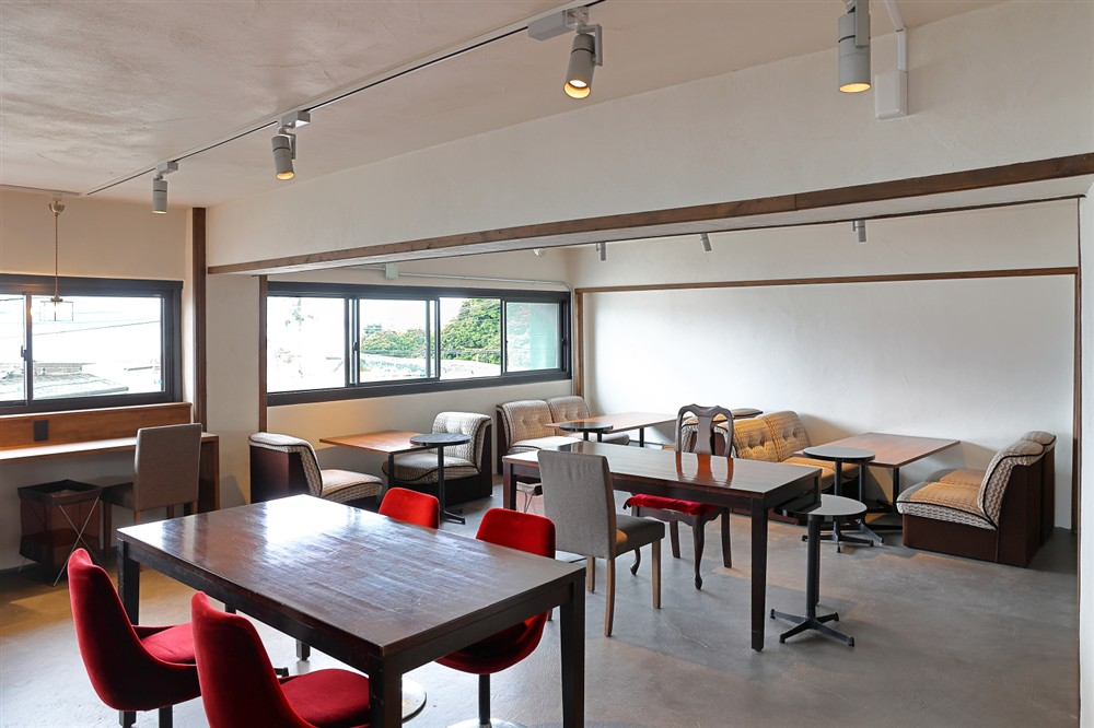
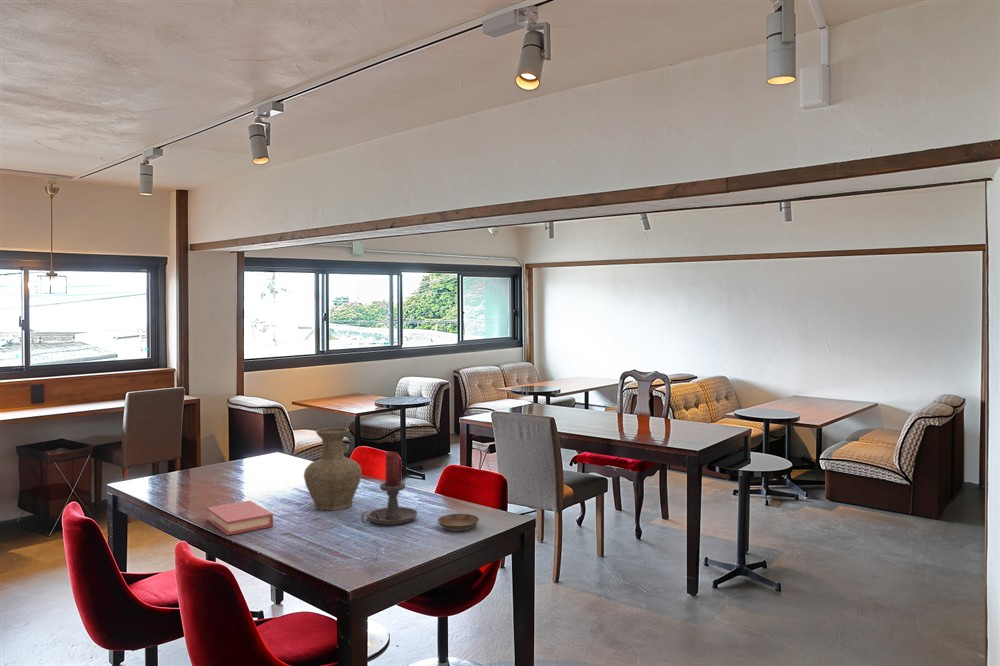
+ candle holder (387, 486)
+ book (239, 516)
+ vase (333, 467)
+ saucer (458, 523)
